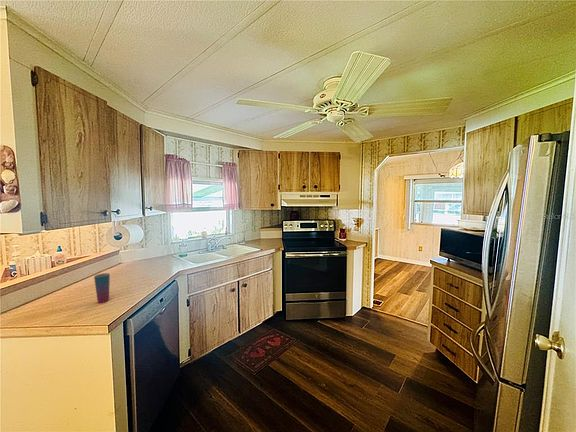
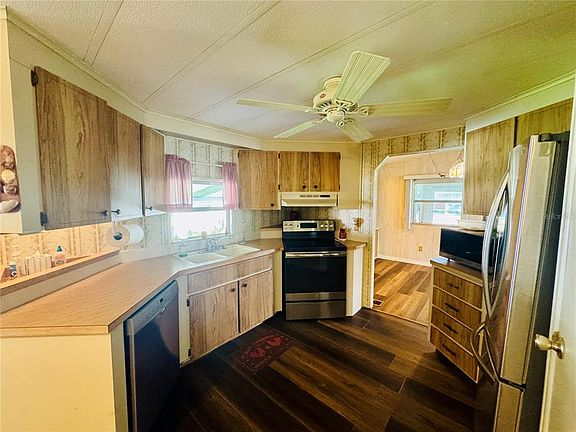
- cup (102, 288)
